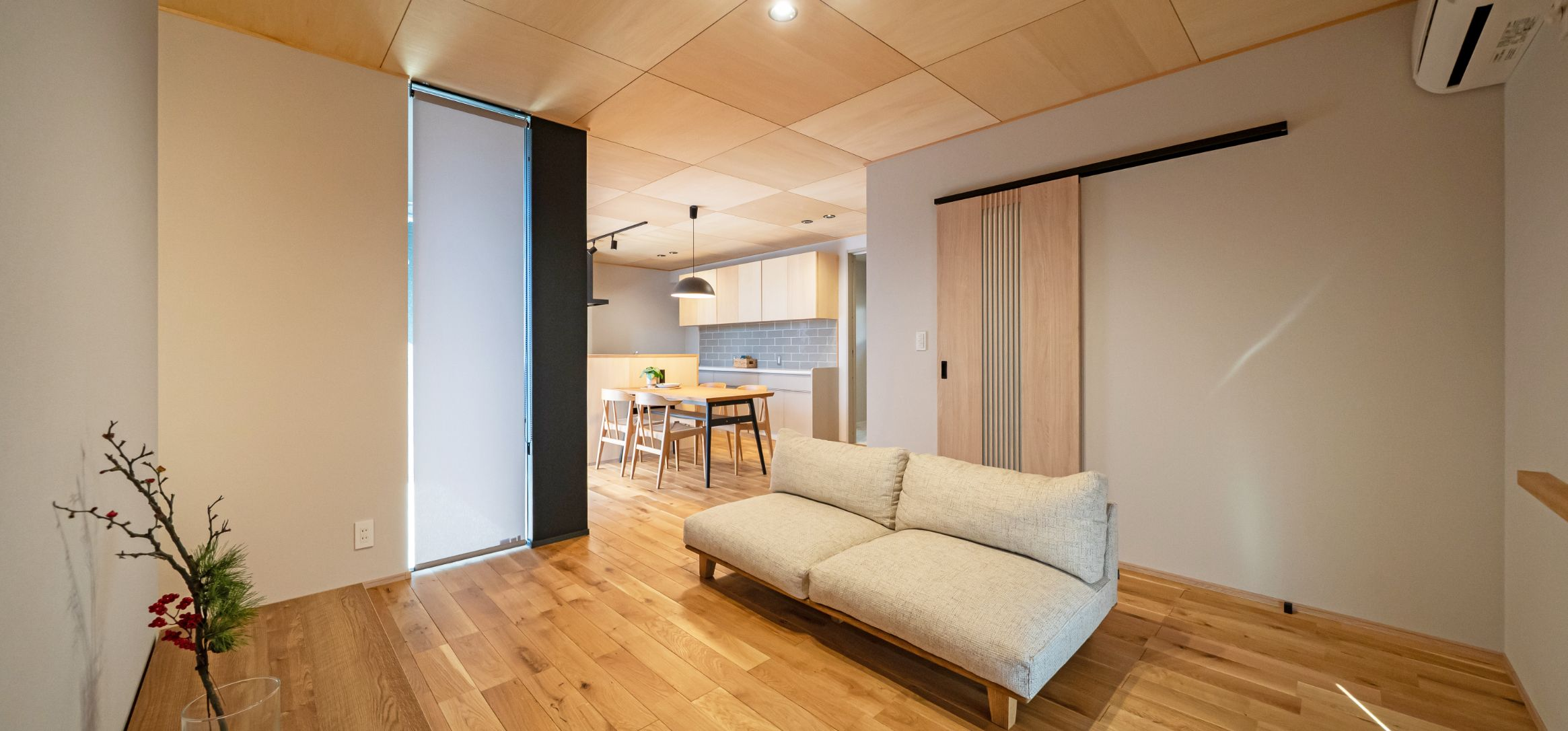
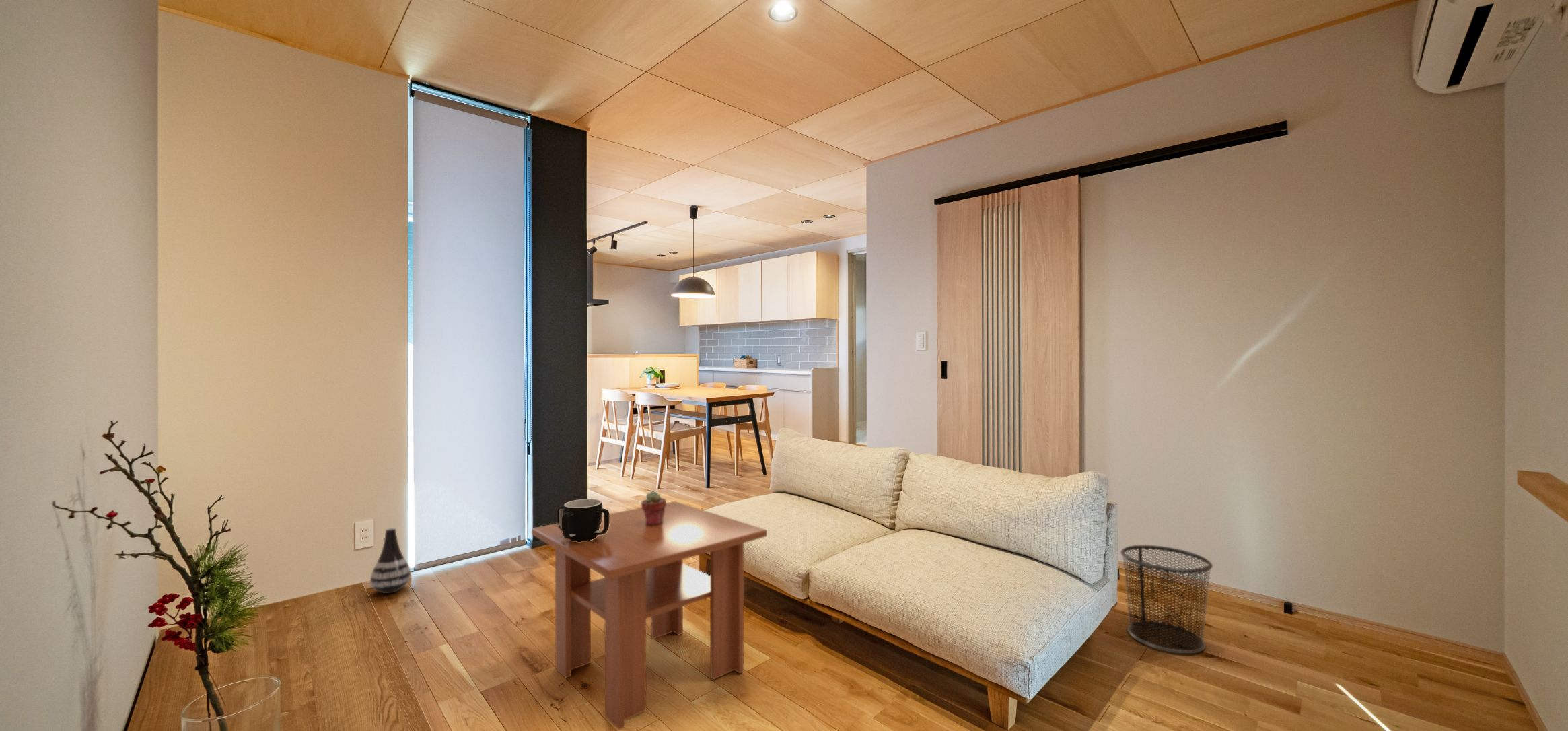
+ coffee table (649, 599)
+ potted succulent (653, 506)
+ waste bin (1164, 596)
+ mug (583, 520)
+ vase (390, 559)
